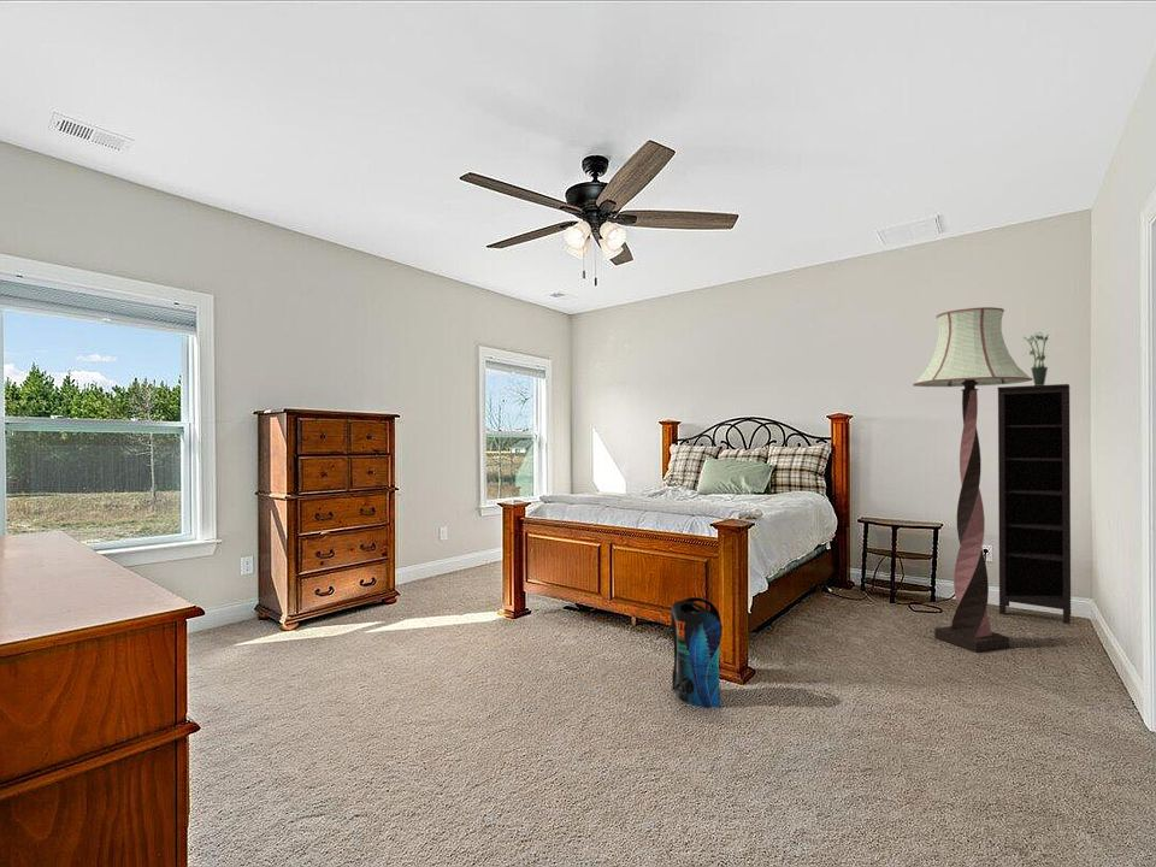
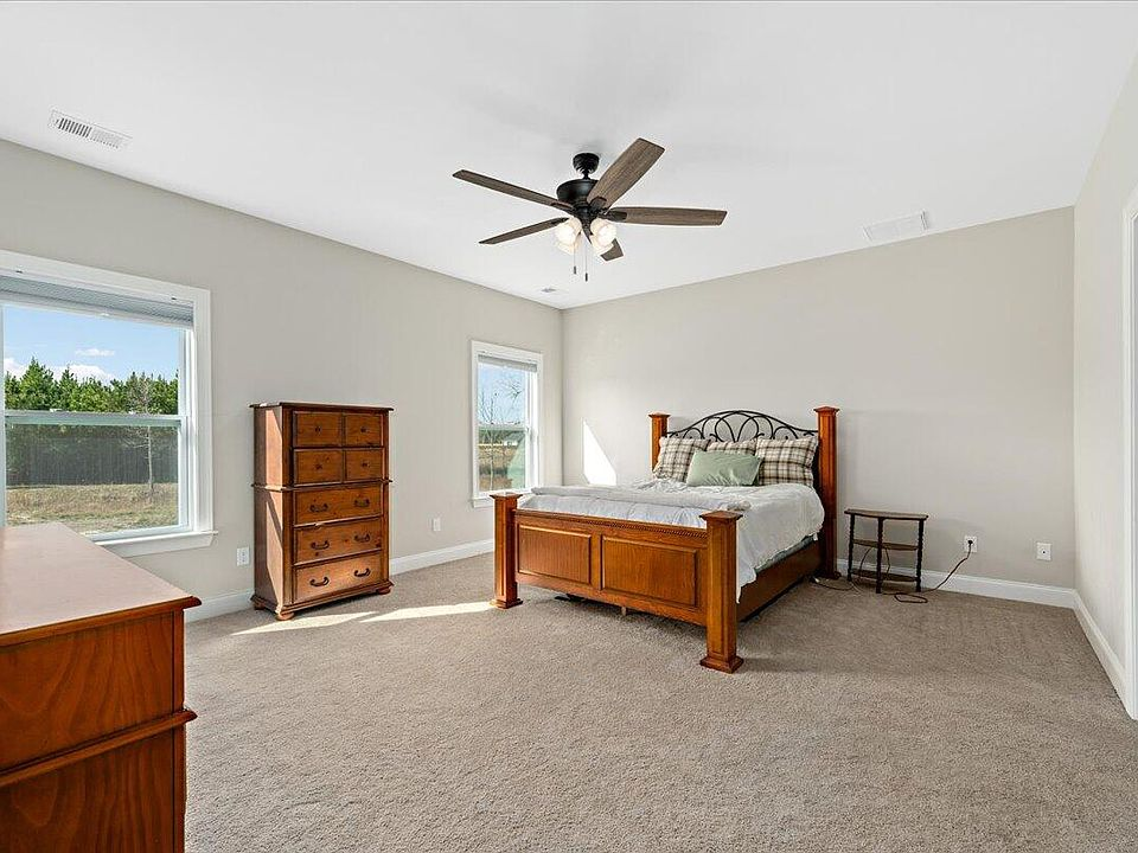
- floor lamp (969, 476)
- pouch (691, 650)
- potted plant (1036, 359)
- bookcase (1033, 500)
